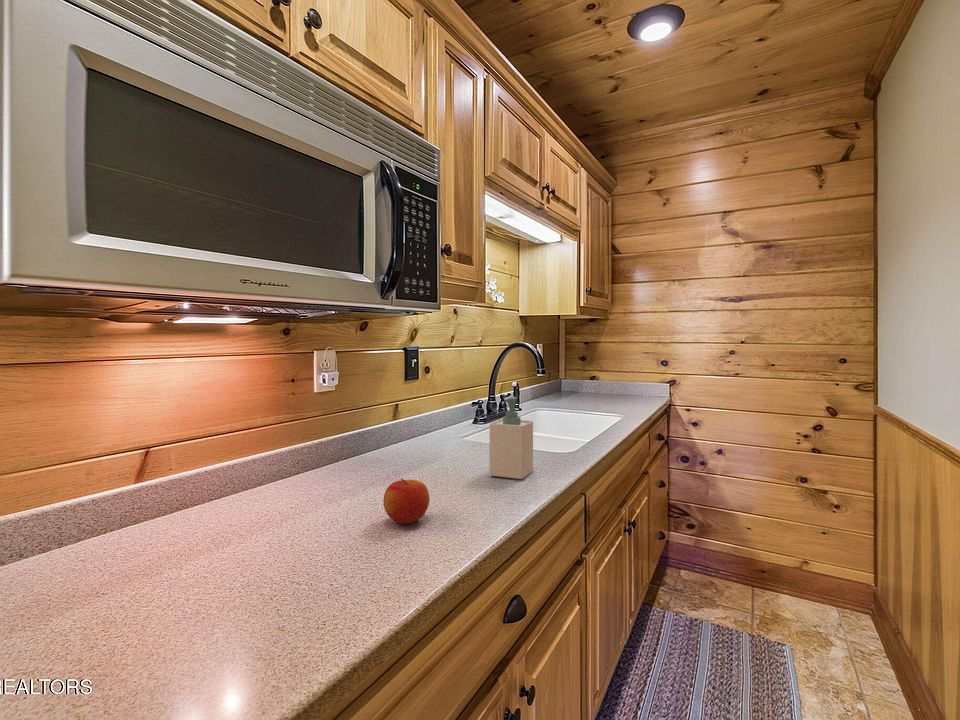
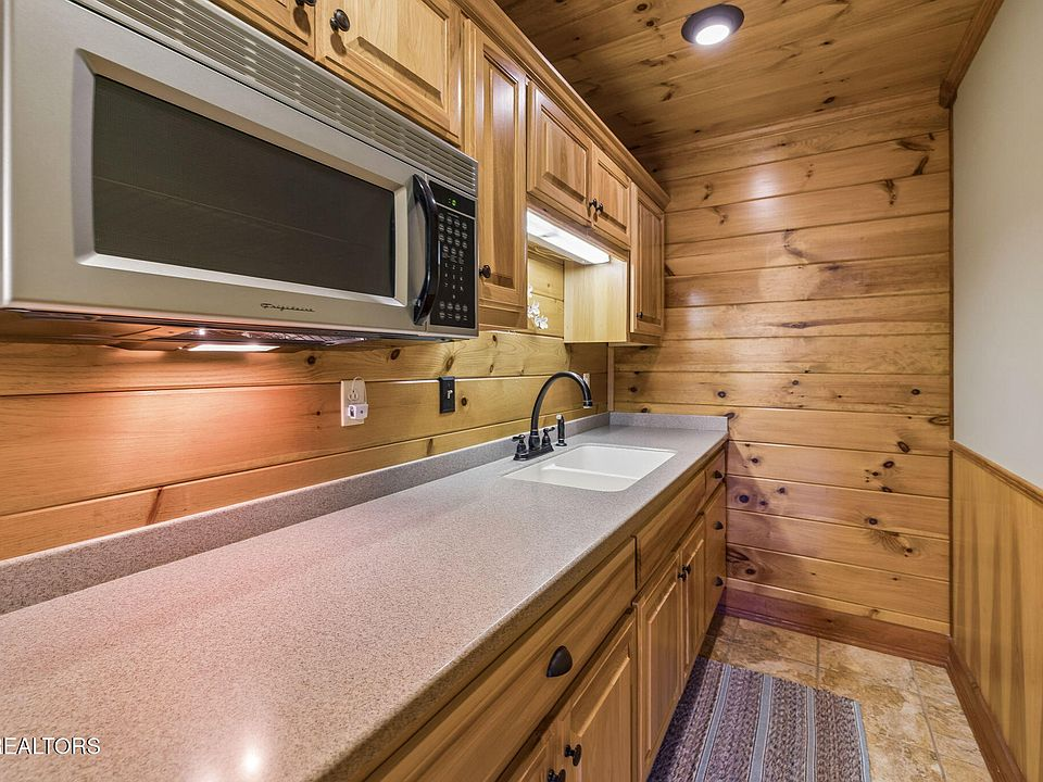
- apple (406, 499)
- soap bottle (511, 435)
